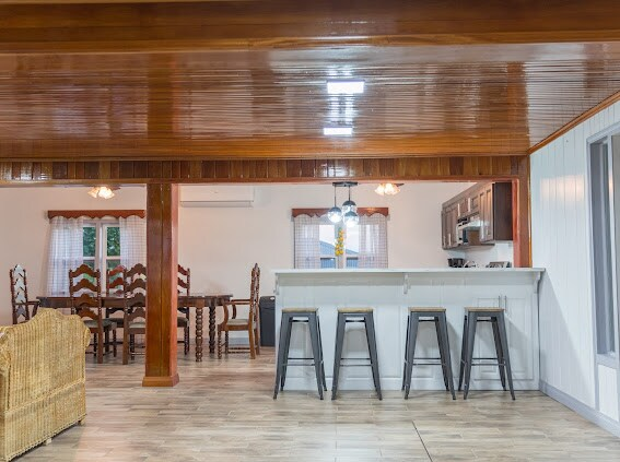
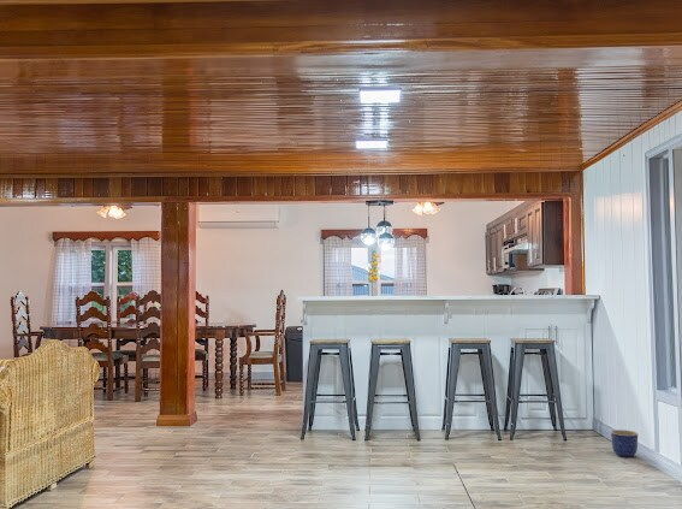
+ planter (624, 443)
